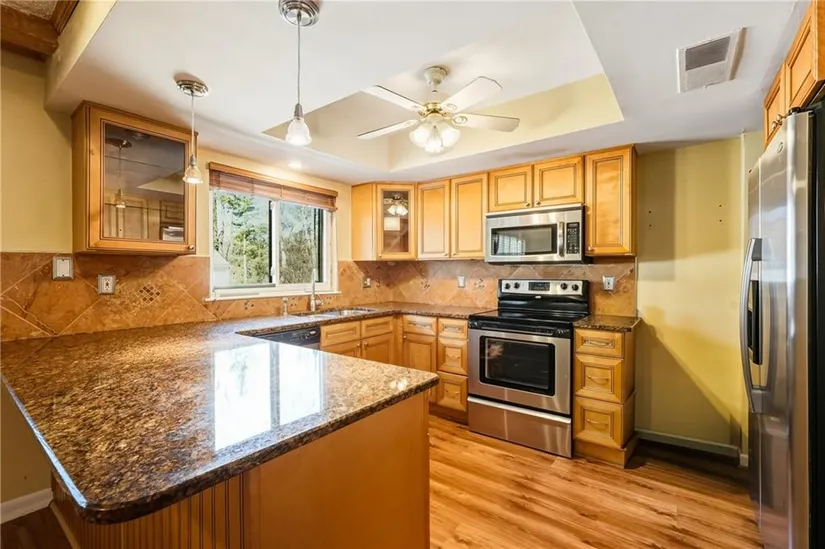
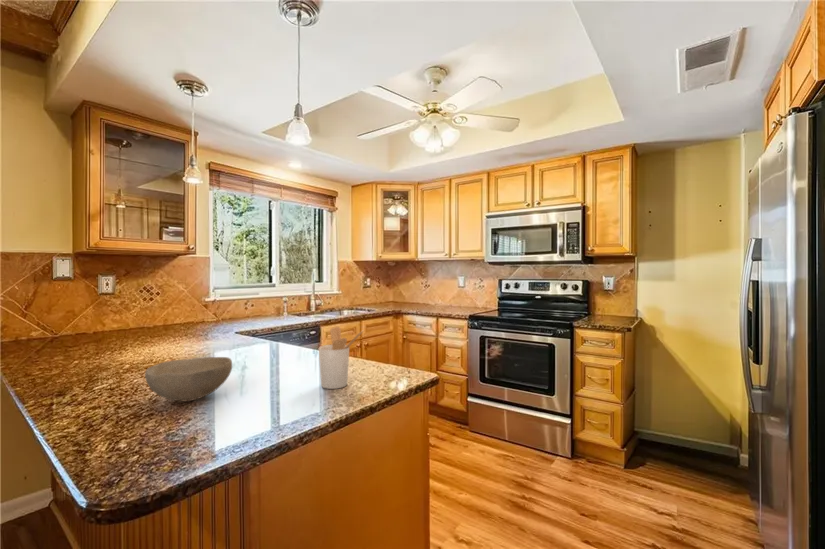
+ utensil holder (342, 356)
+ bowl (190, 380)
